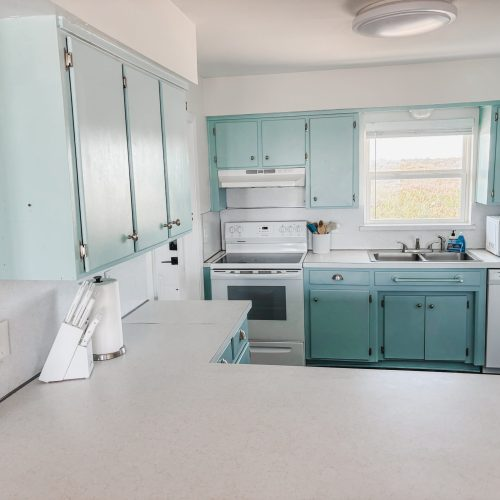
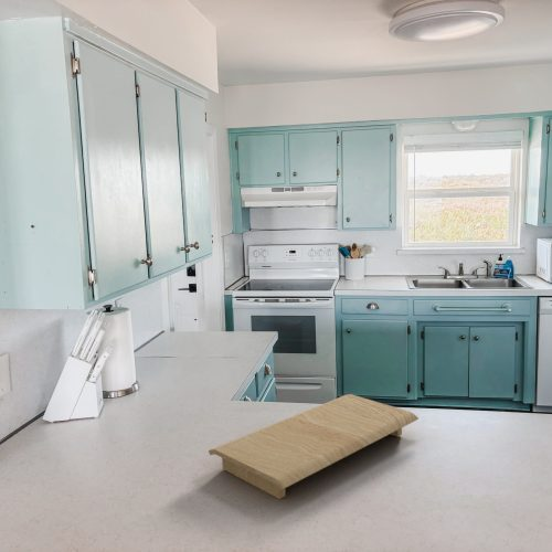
+ cutting board (319, 439)
